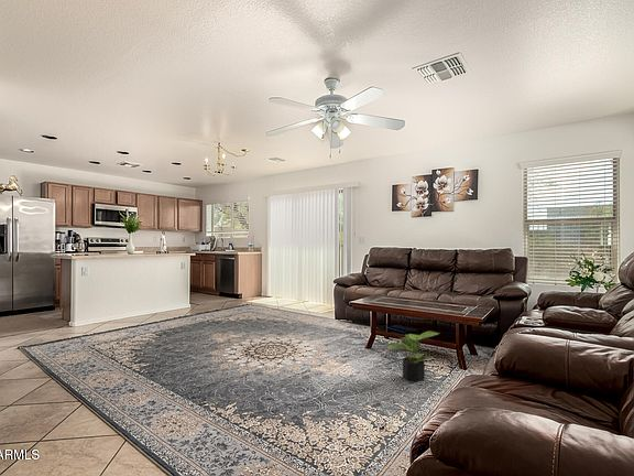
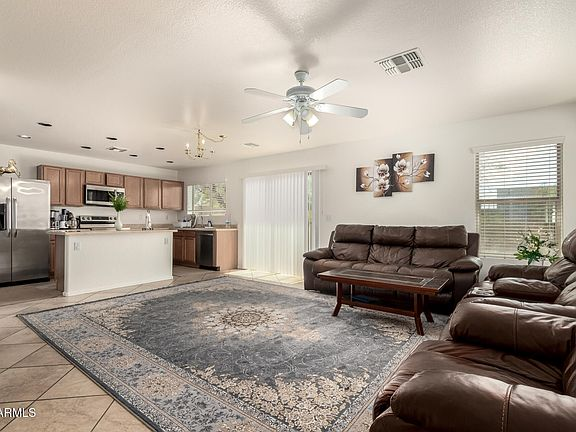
- potted plant (414, 355)
